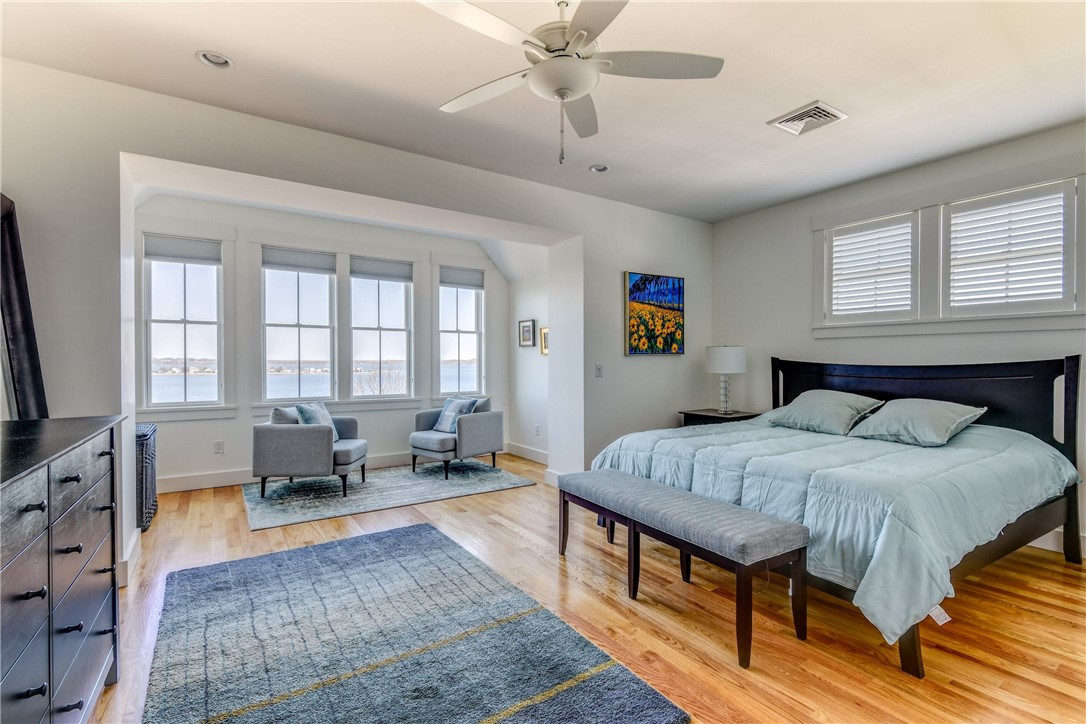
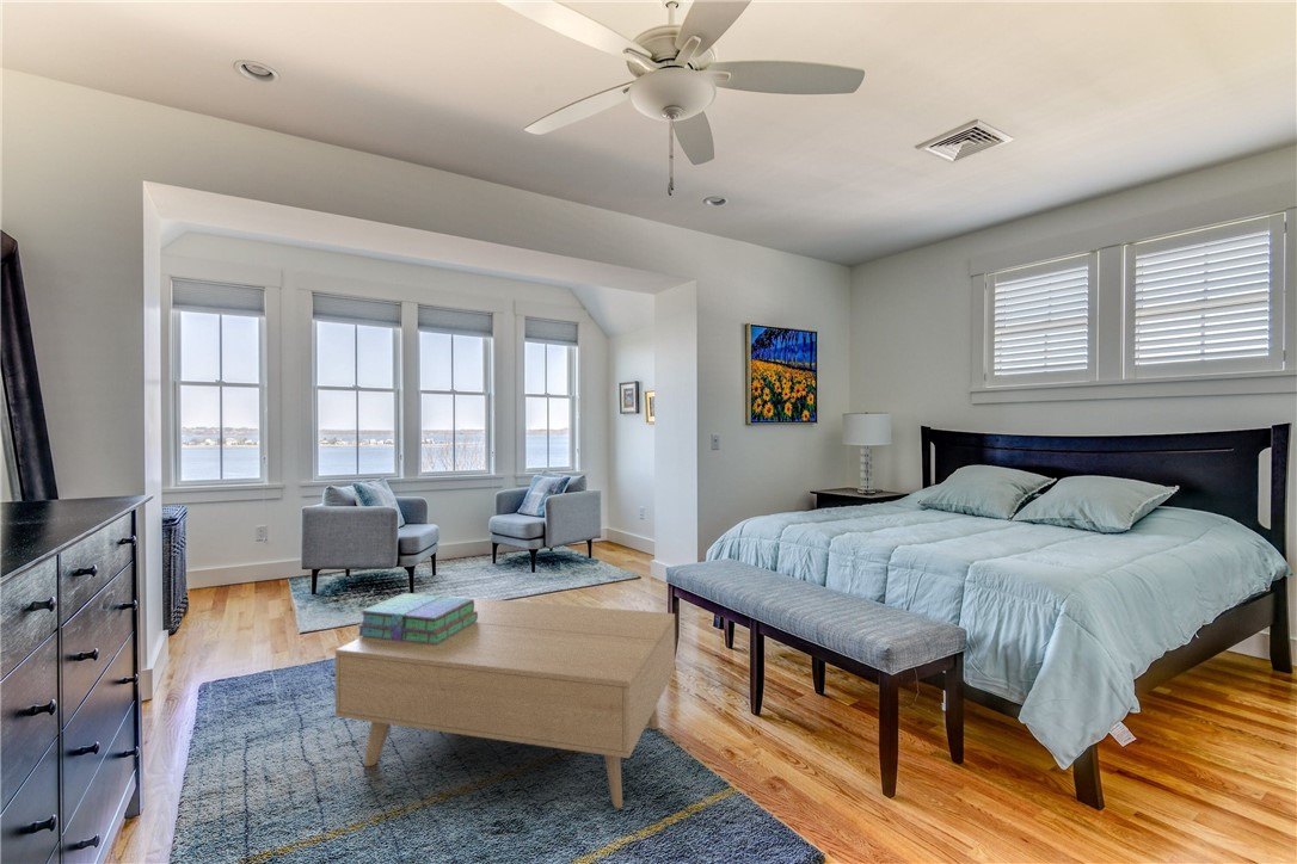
+ coffee table (521, 685)
+ stack of books (419, 615)
